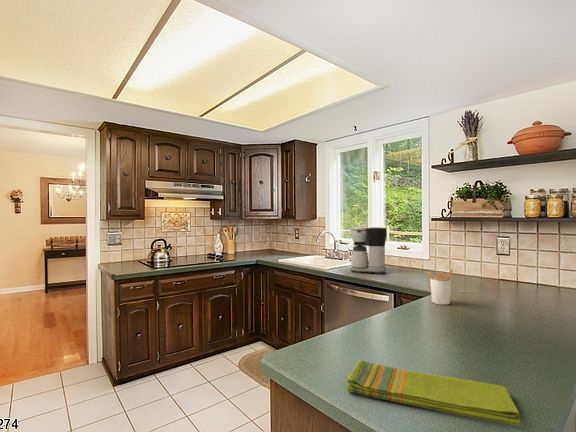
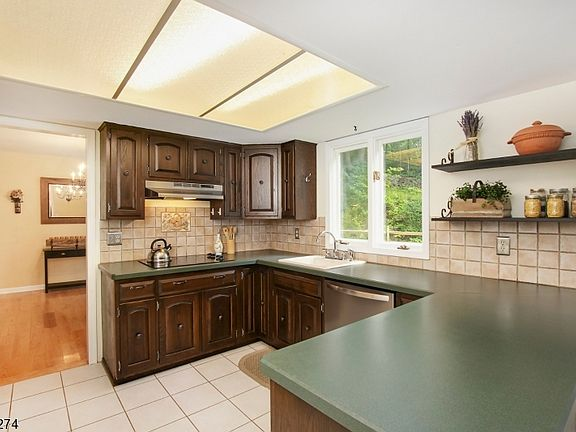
- utensil holder (441, 285)
- dish towel (425, 385)
- coffee maker (369, 249)
